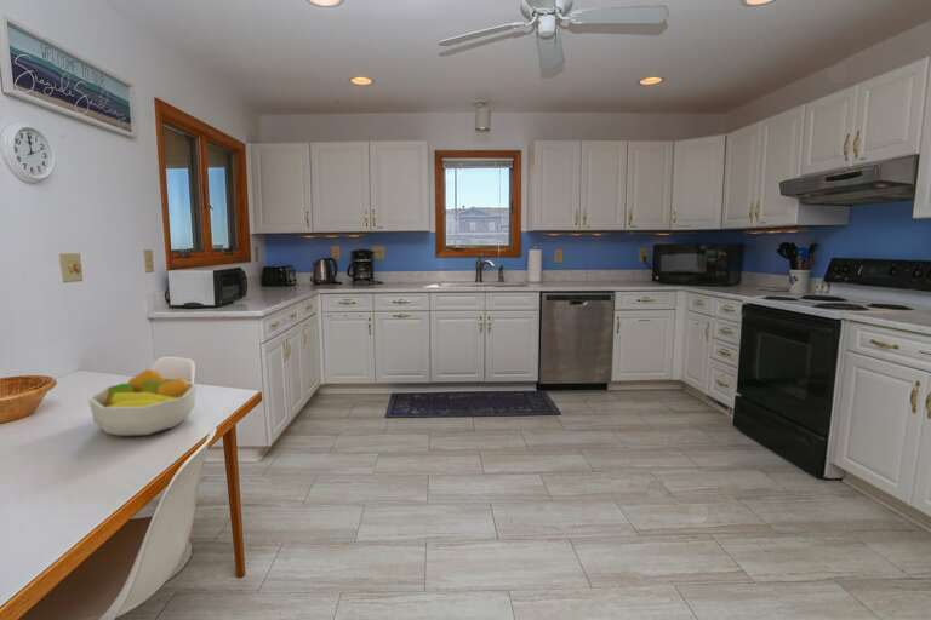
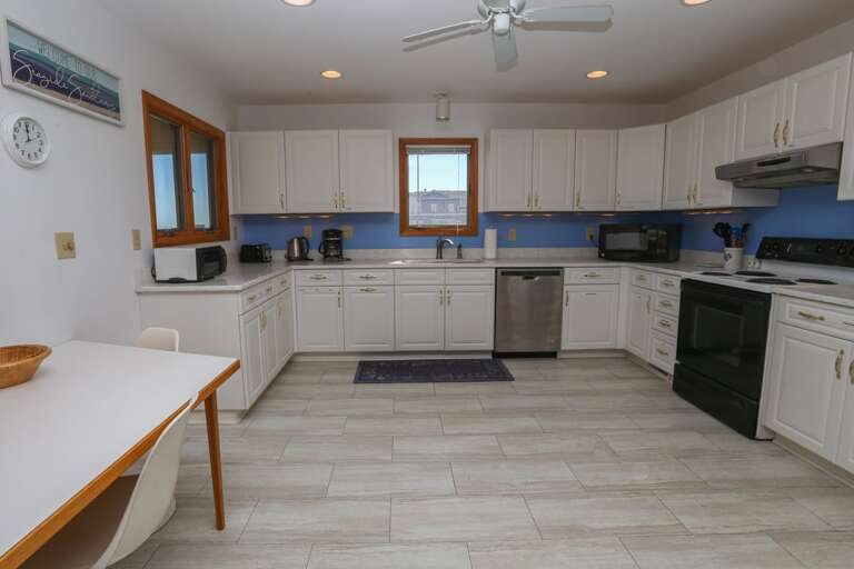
- fruit bowl (145, 400)
